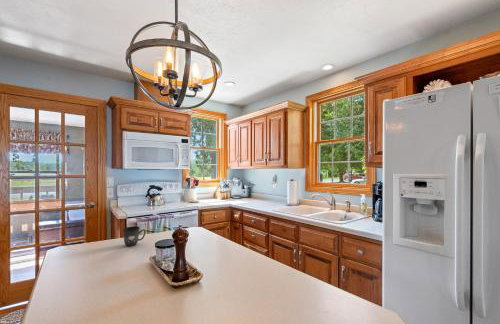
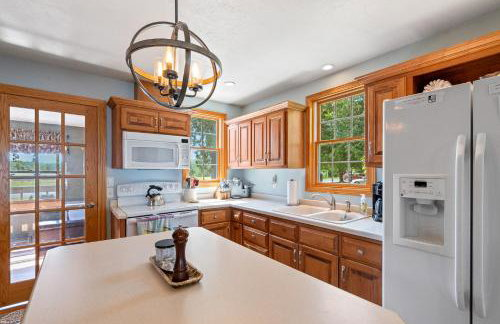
- mug (134, 236)
